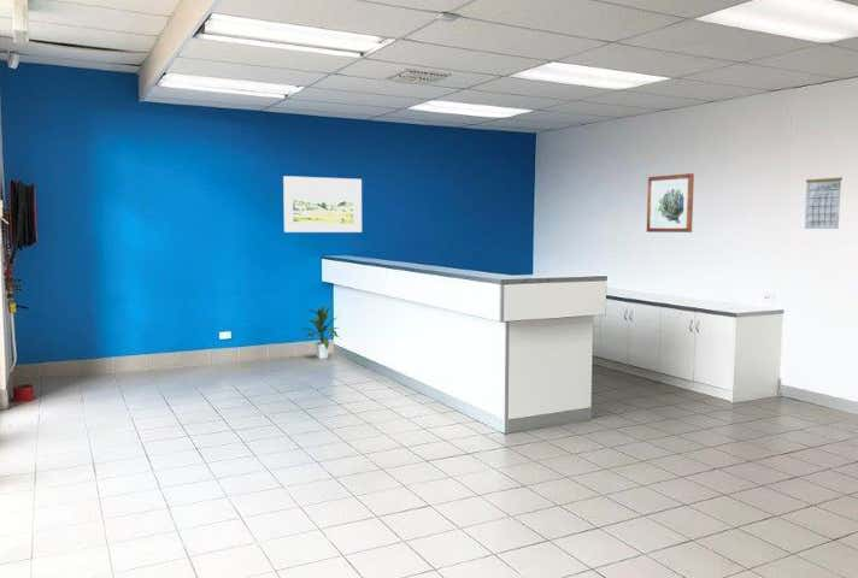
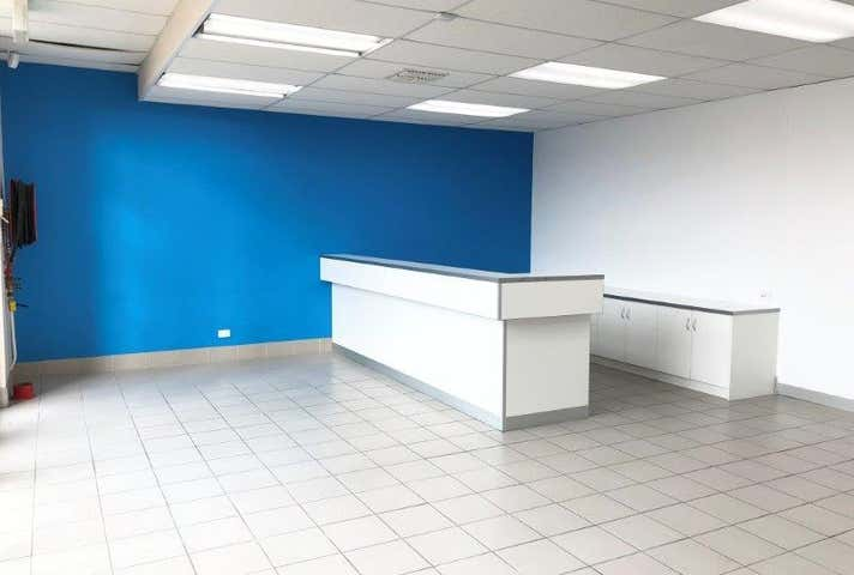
- indoor plant (321, 330)
- wall art (669, 204)
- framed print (323, 205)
- calendar (822, 197)
